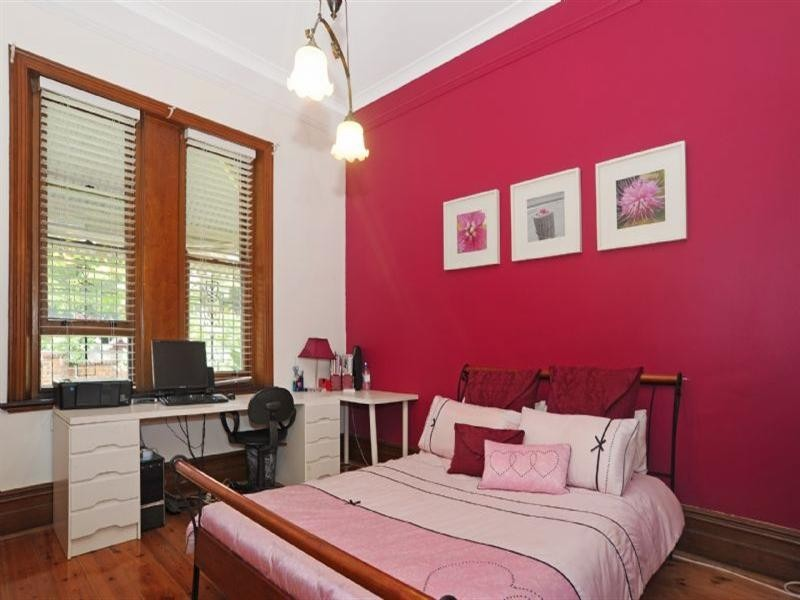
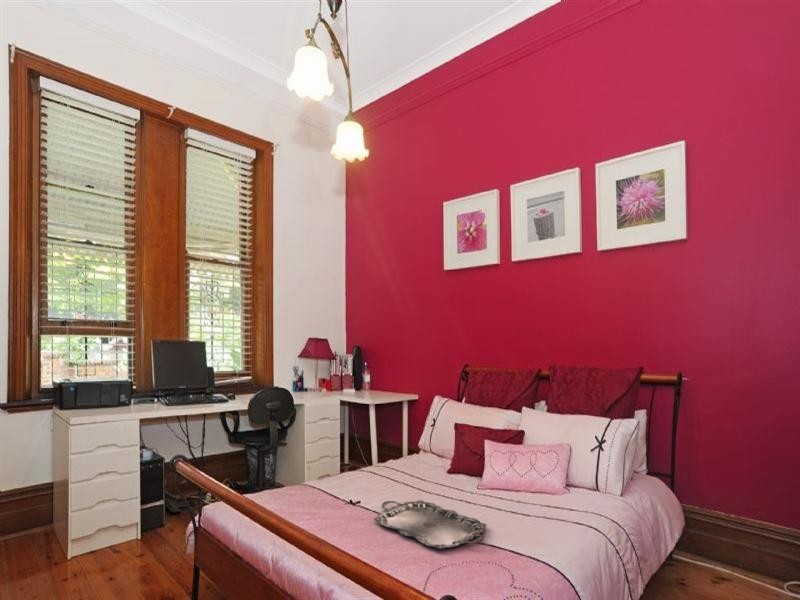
+ serving tray (429, 522)
